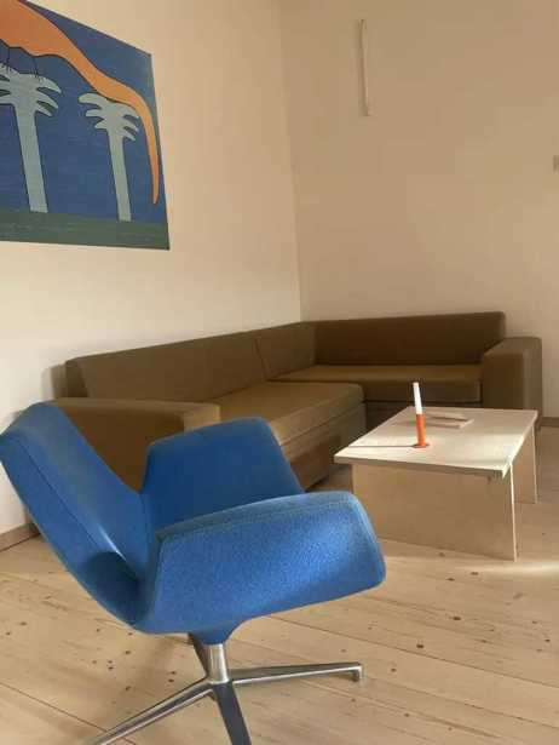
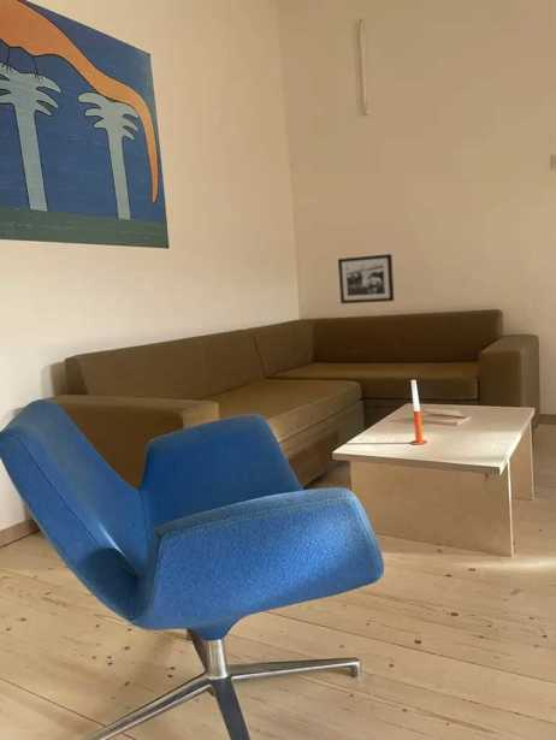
+ picture frame (365, 279)
